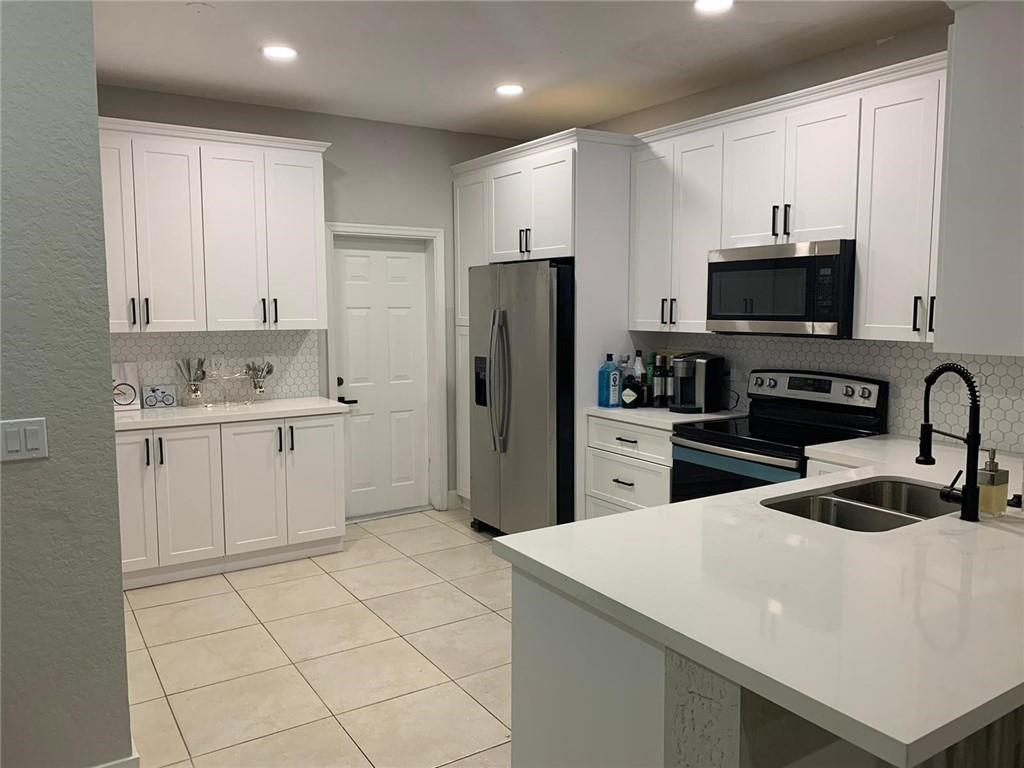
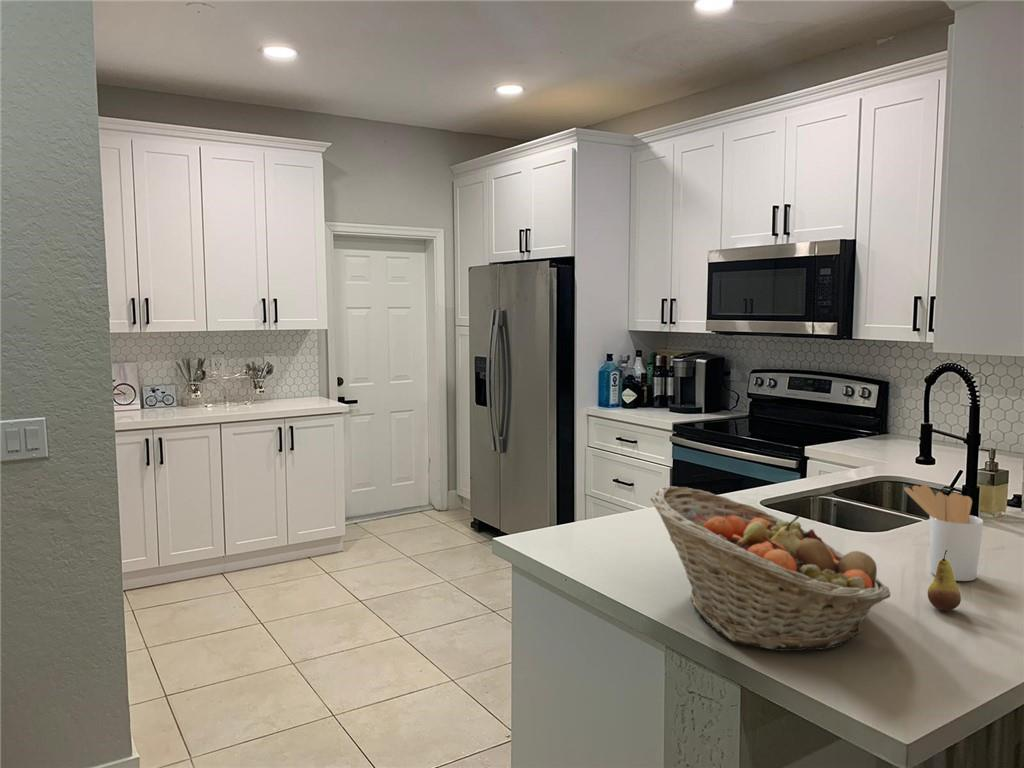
+ utensil holder (942, 529)
+ fruit (945, 577)
+ fruit basket (761, 557)
